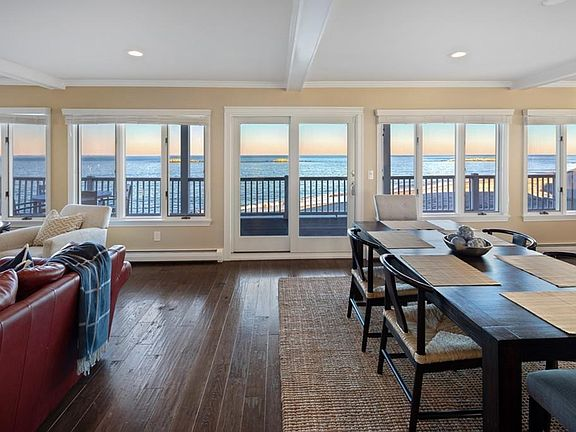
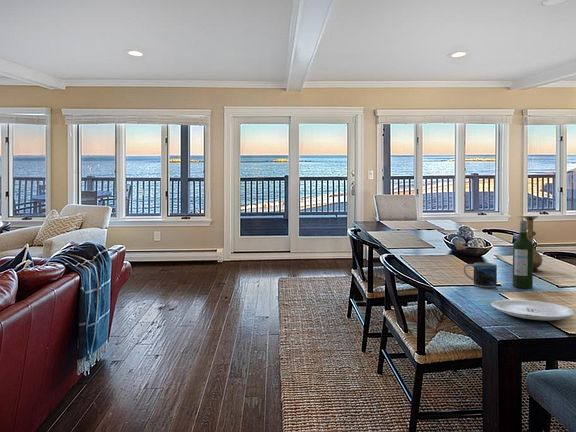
+ vase (530, 241)
+ plate (531, 310)
+ mug (479, 274)
+ wine bottle (522, 253)
